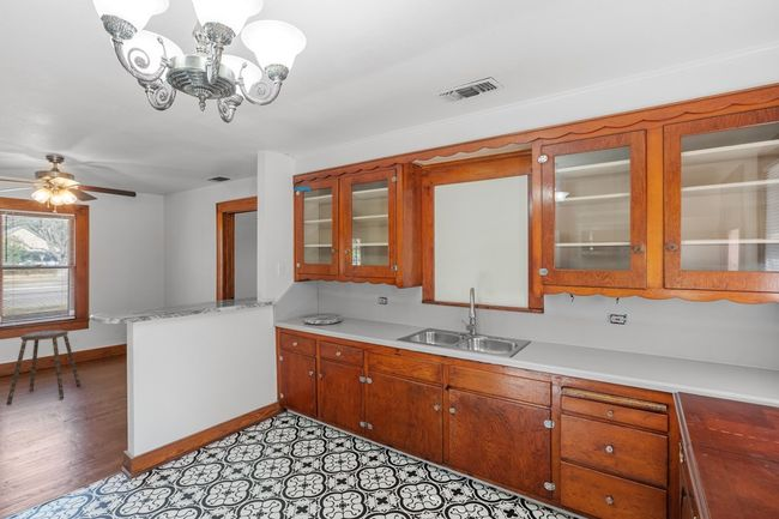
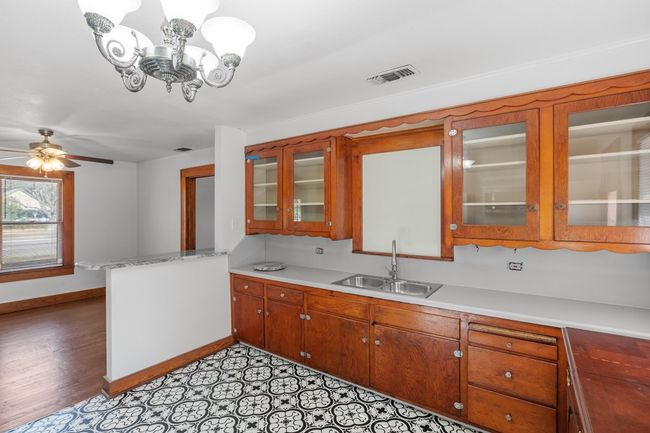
- stool (55, 363)
